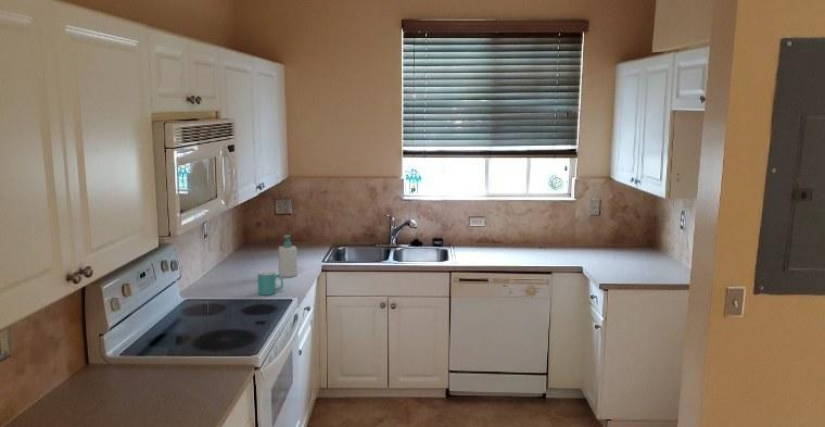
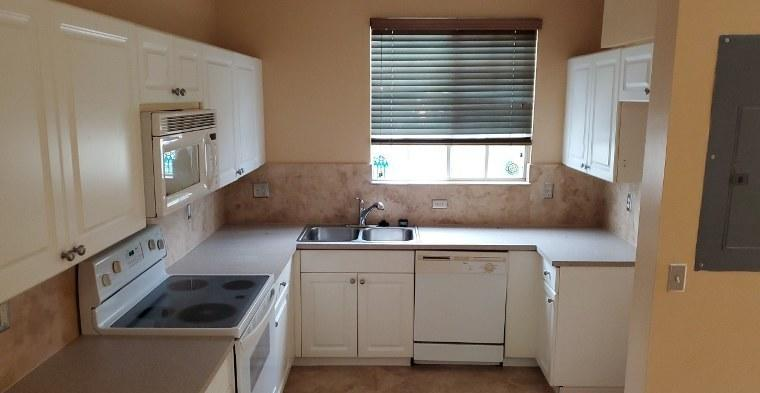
- mug (270, 282)
- soap bottle (288, 255)
